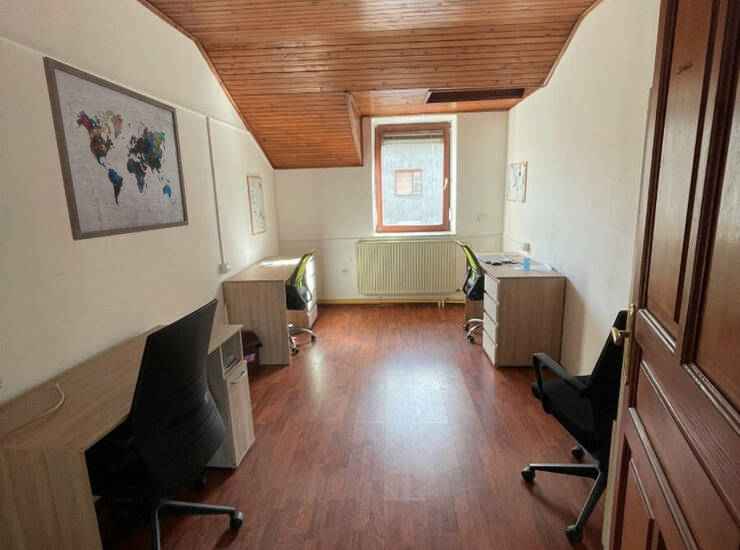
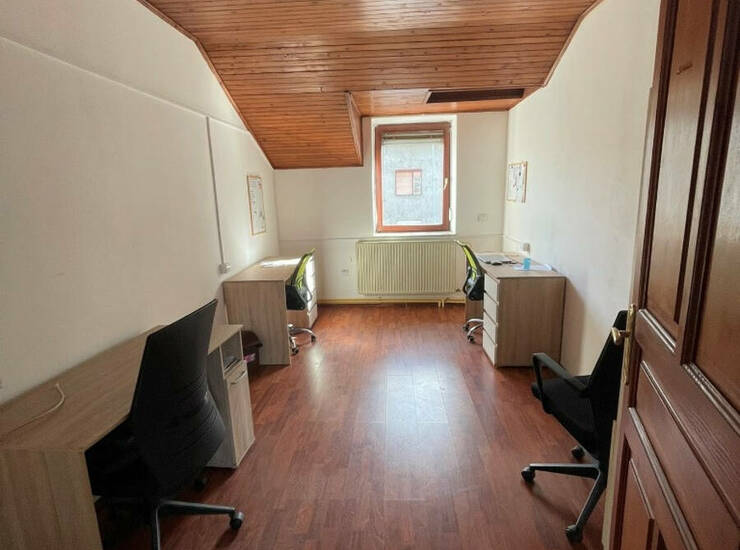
- wall art (133, 161)
